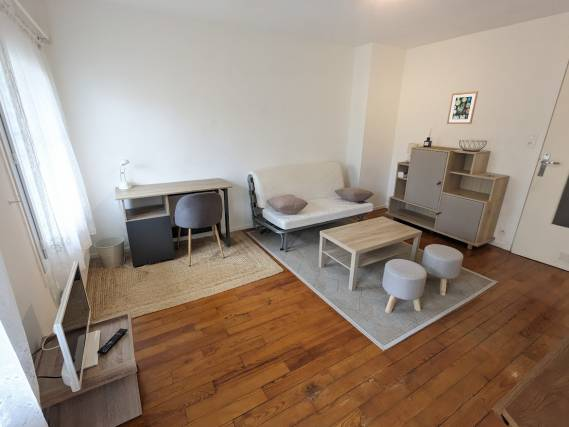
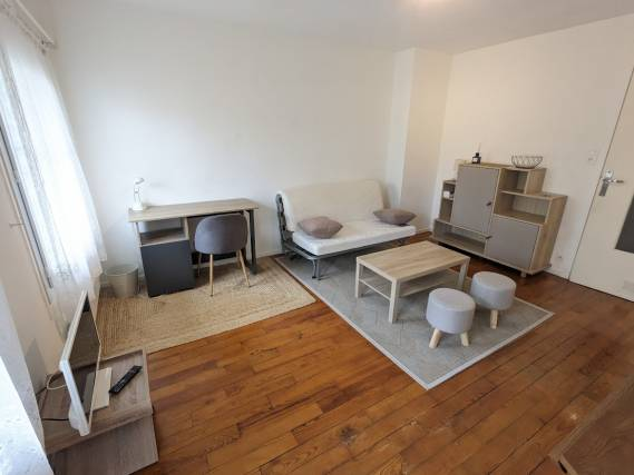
- wall art (461, 108)
